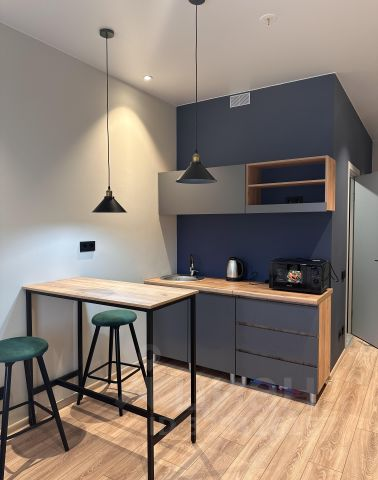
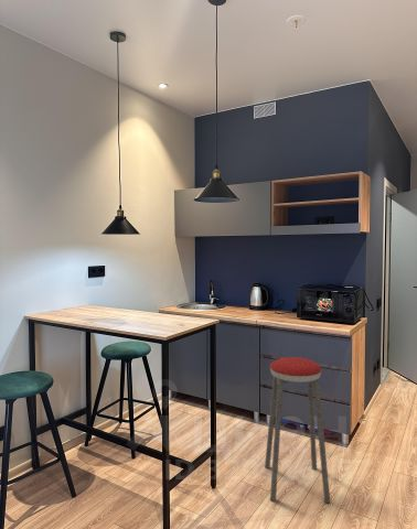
+ music stool (309, 420)
